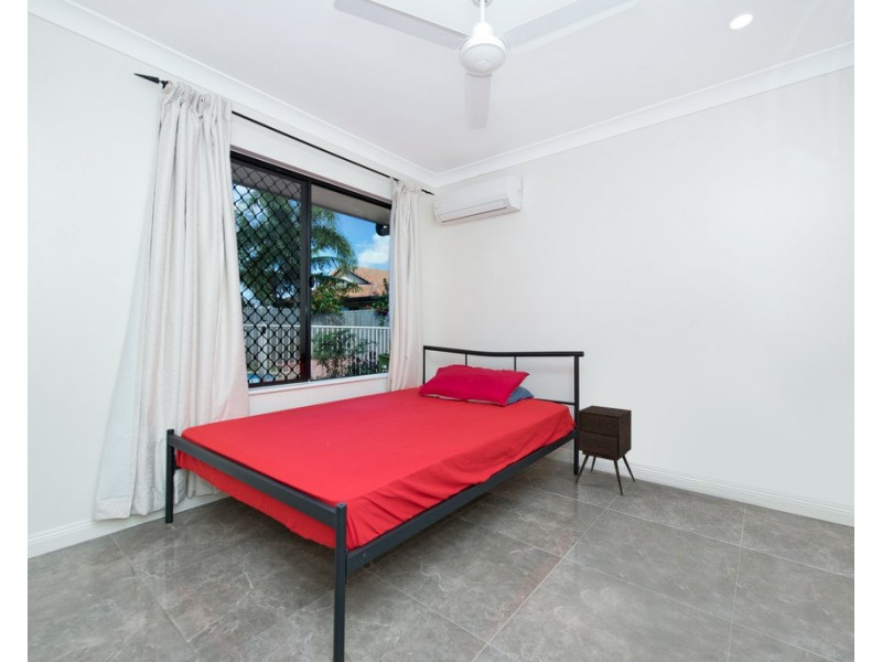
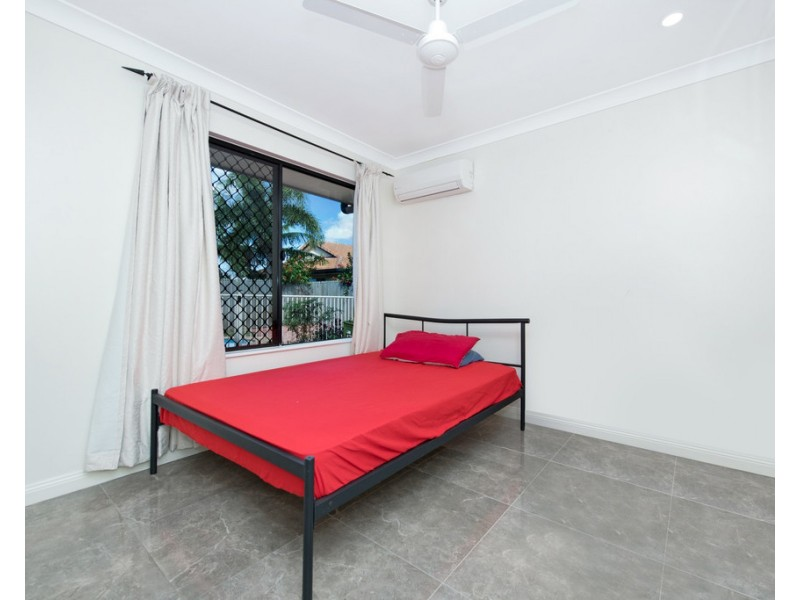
- side table (605, 446)
